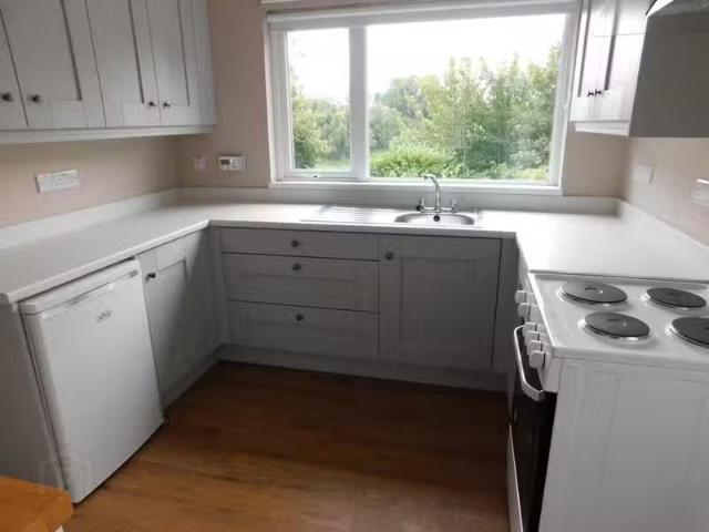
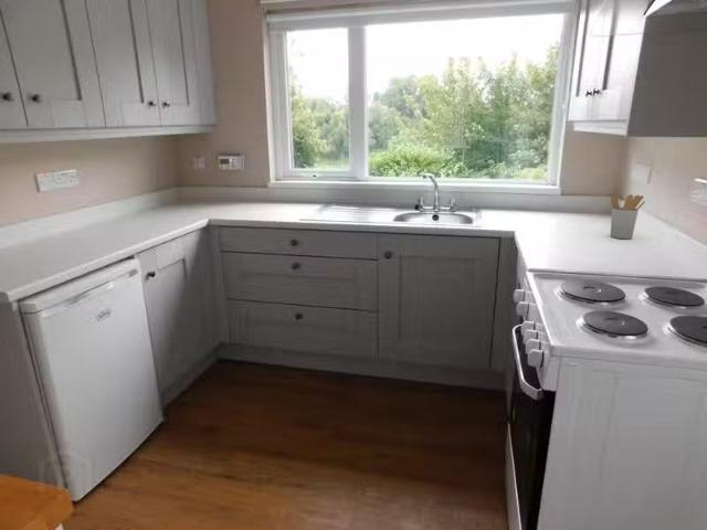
+ utensil holder (626, 215)
